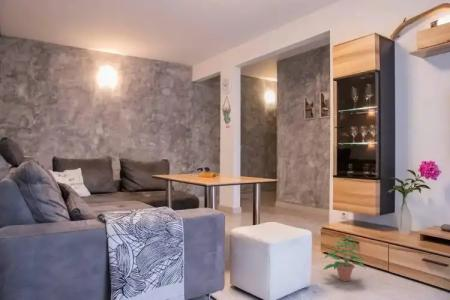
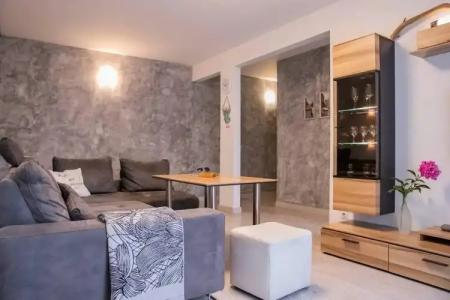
- potted plant (343, 258)
